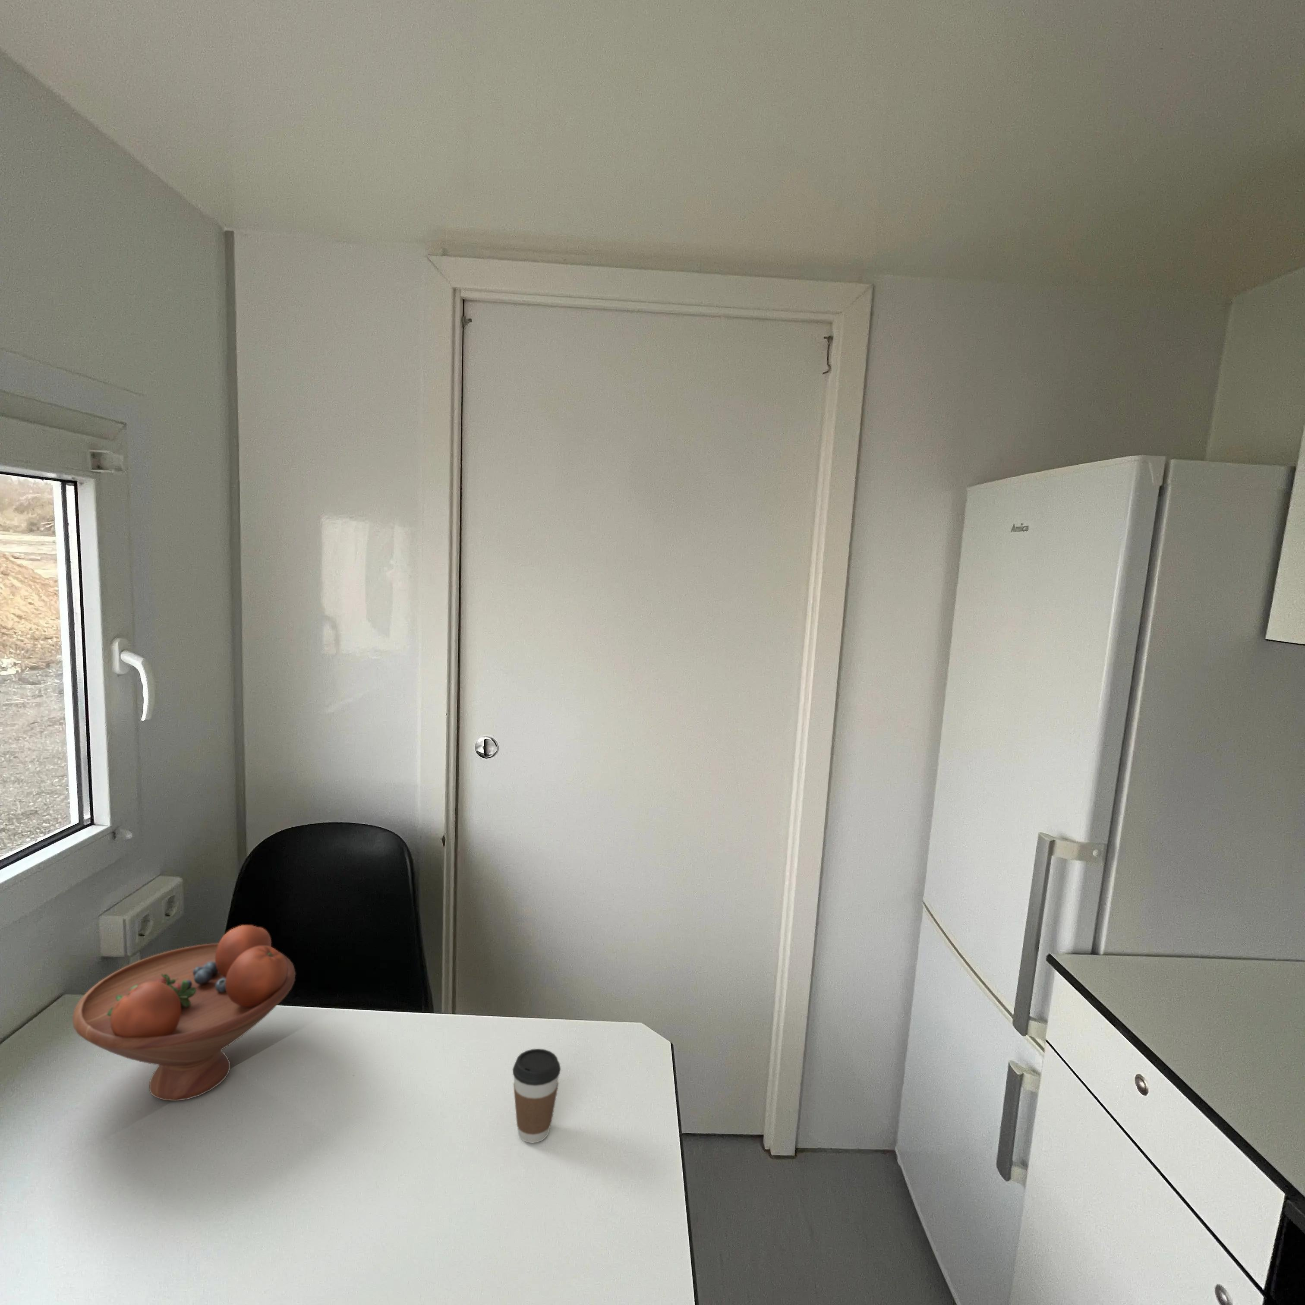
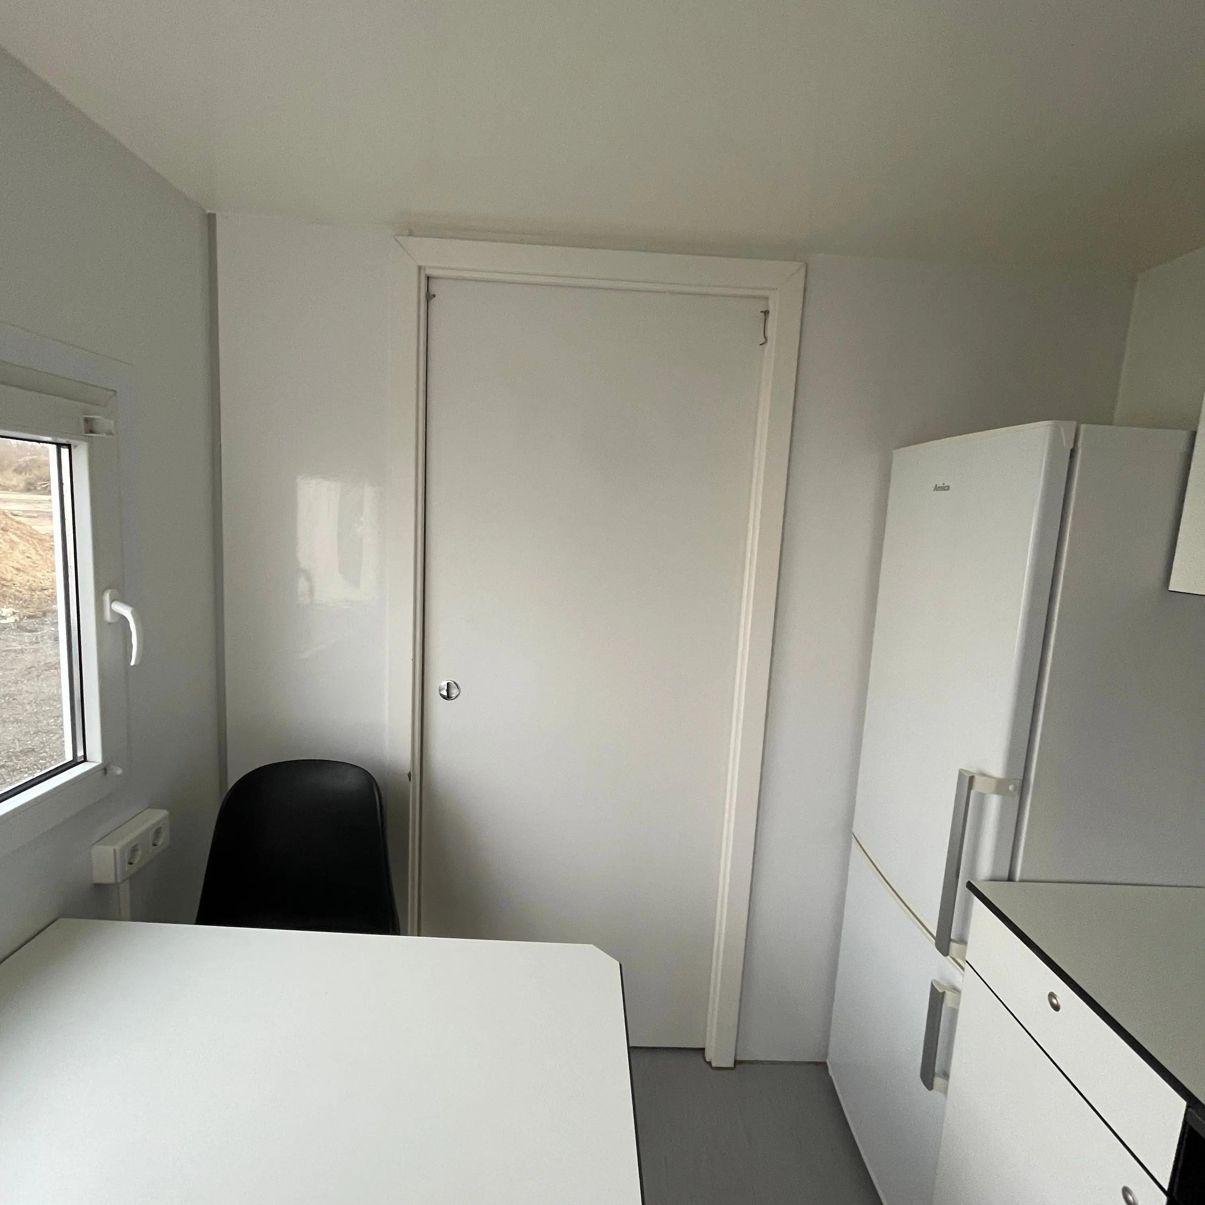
- fruit bowl (191, 1015)
- coffee cup (535, 1096)
